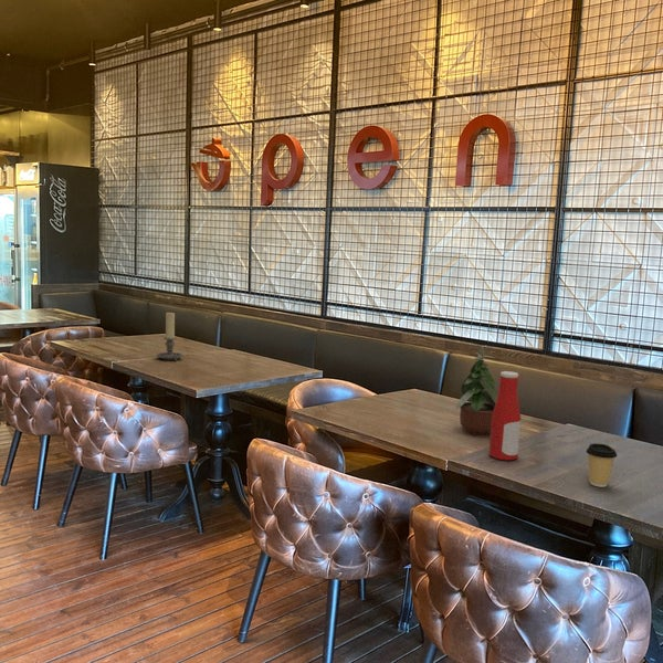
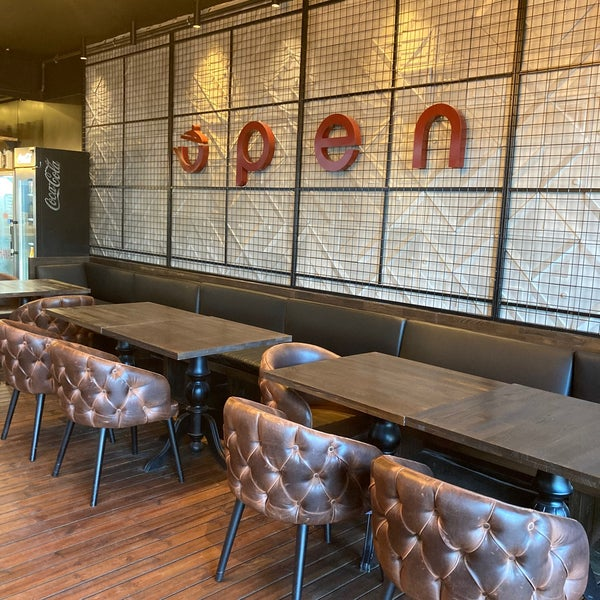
- potted plant (480, 388)
- coffee cup (600, 465)
- bottle (506, 414)
- candle holder (170, 335)
